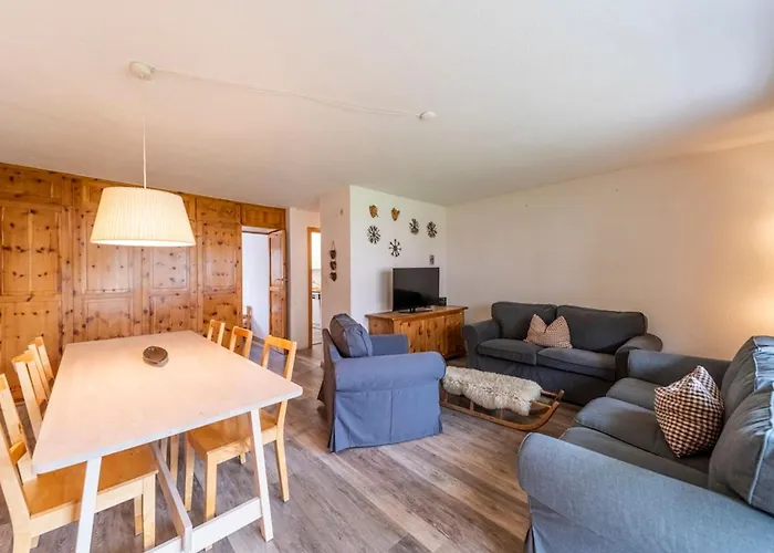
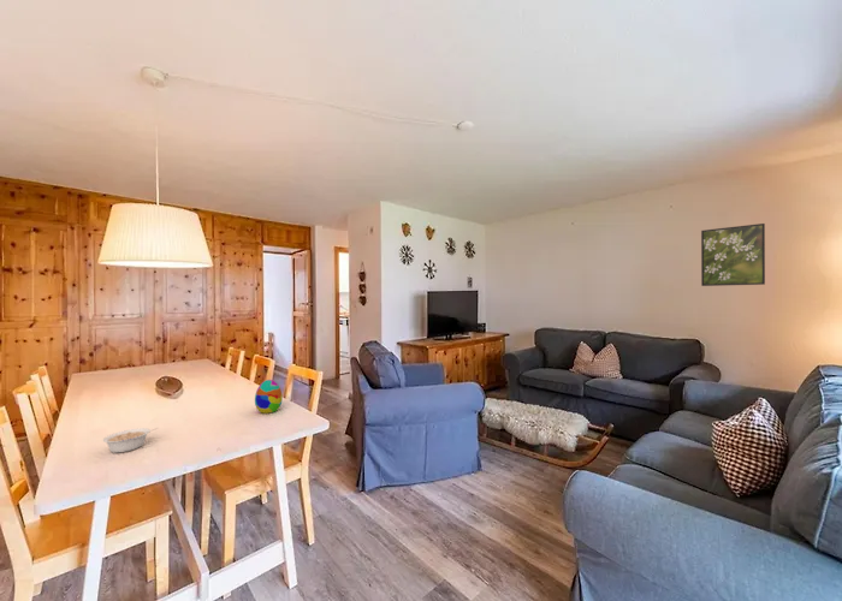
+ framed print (731, 256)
+ decorative egg (268, 394)
+ legume (129, 439)
